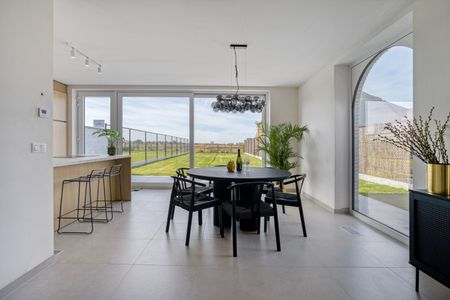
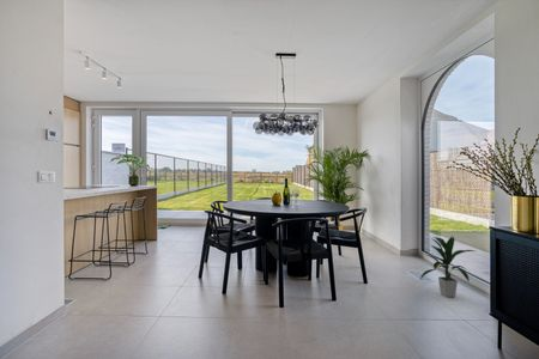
+ indoor plant (444, 263)
